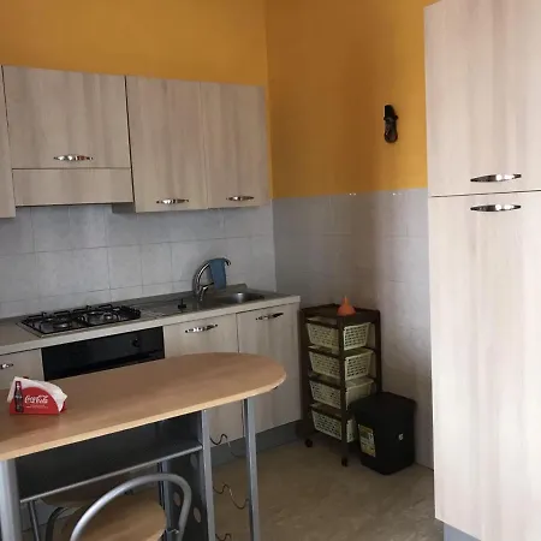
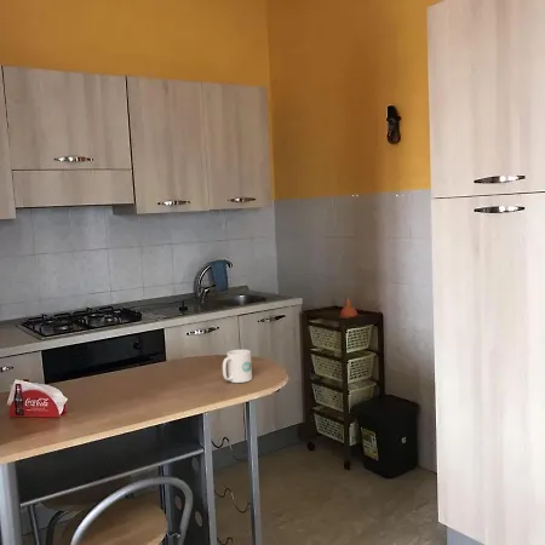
+ mug (235, 366)
